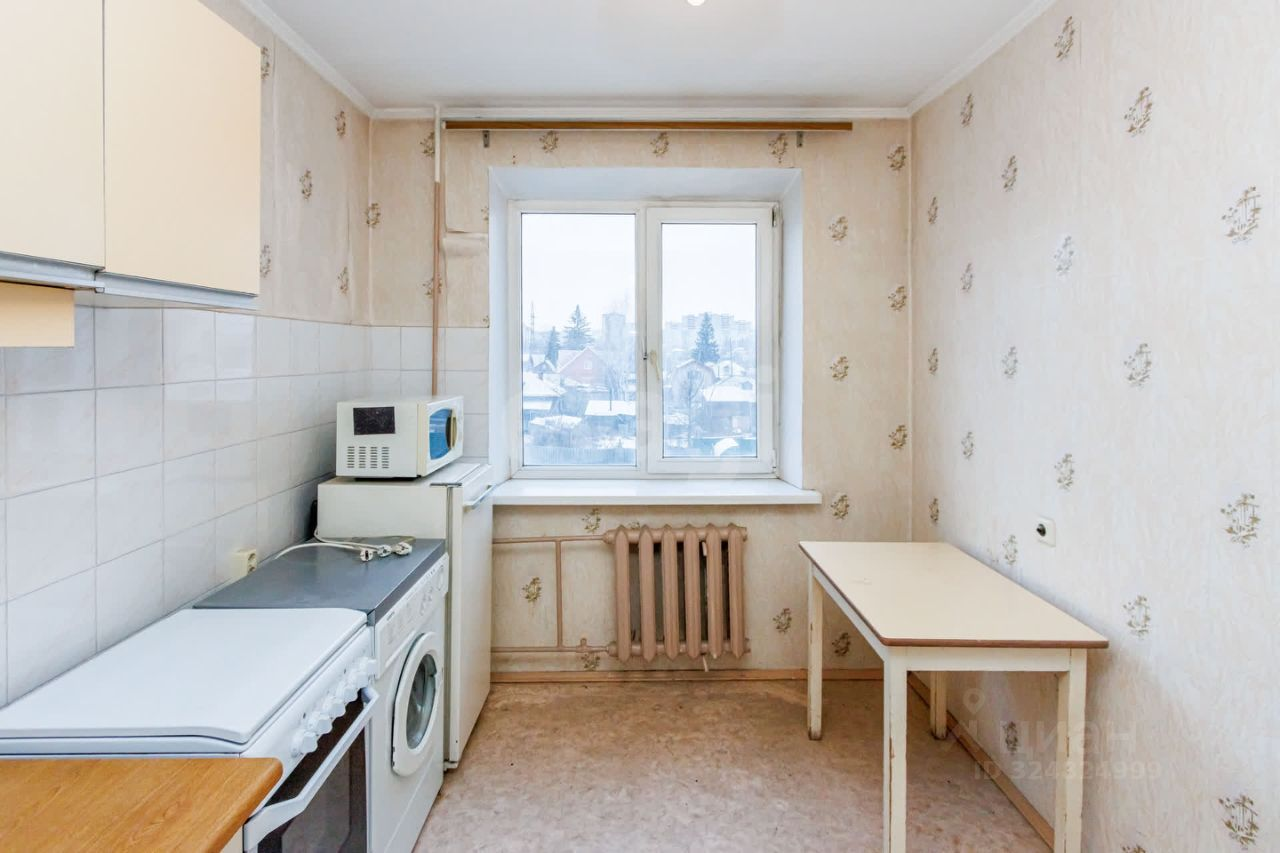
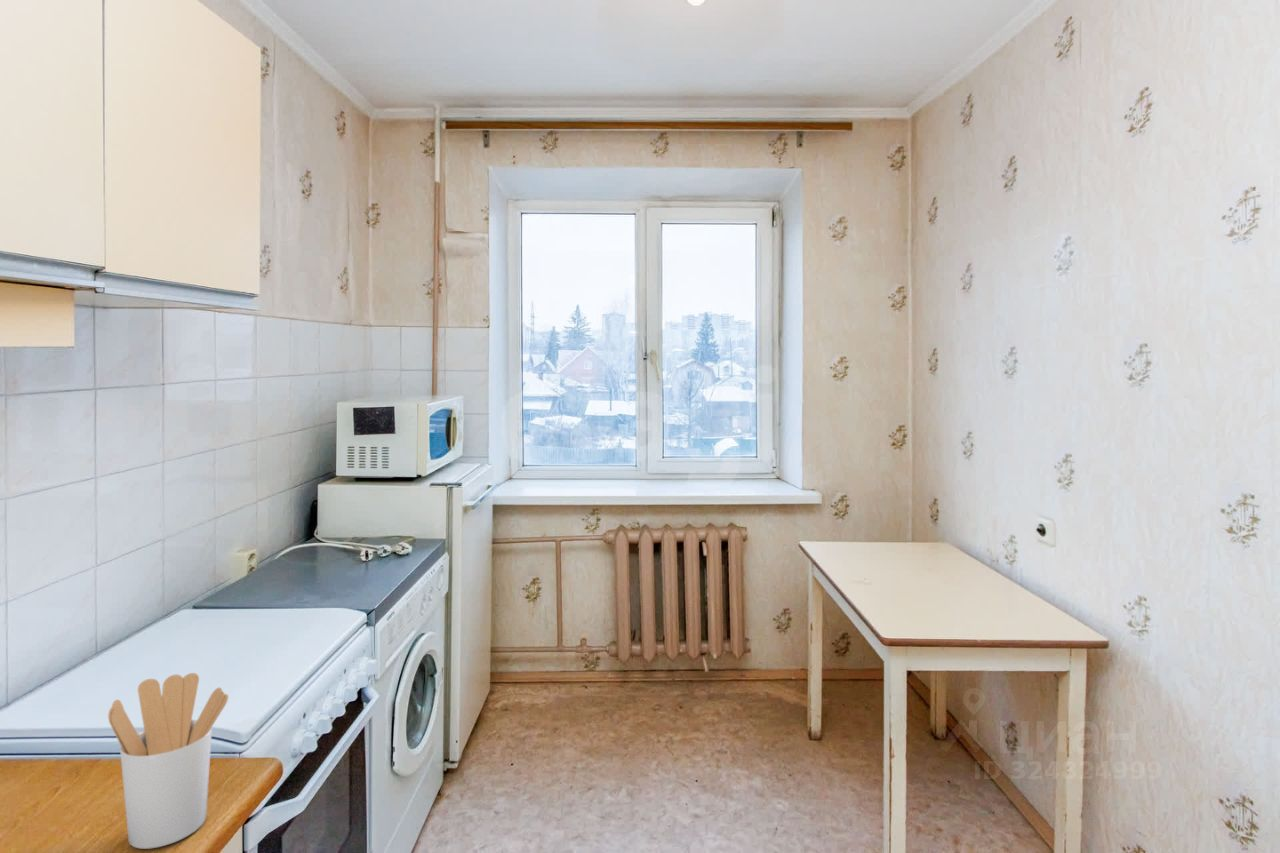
+ utensil holder (167, 752)
